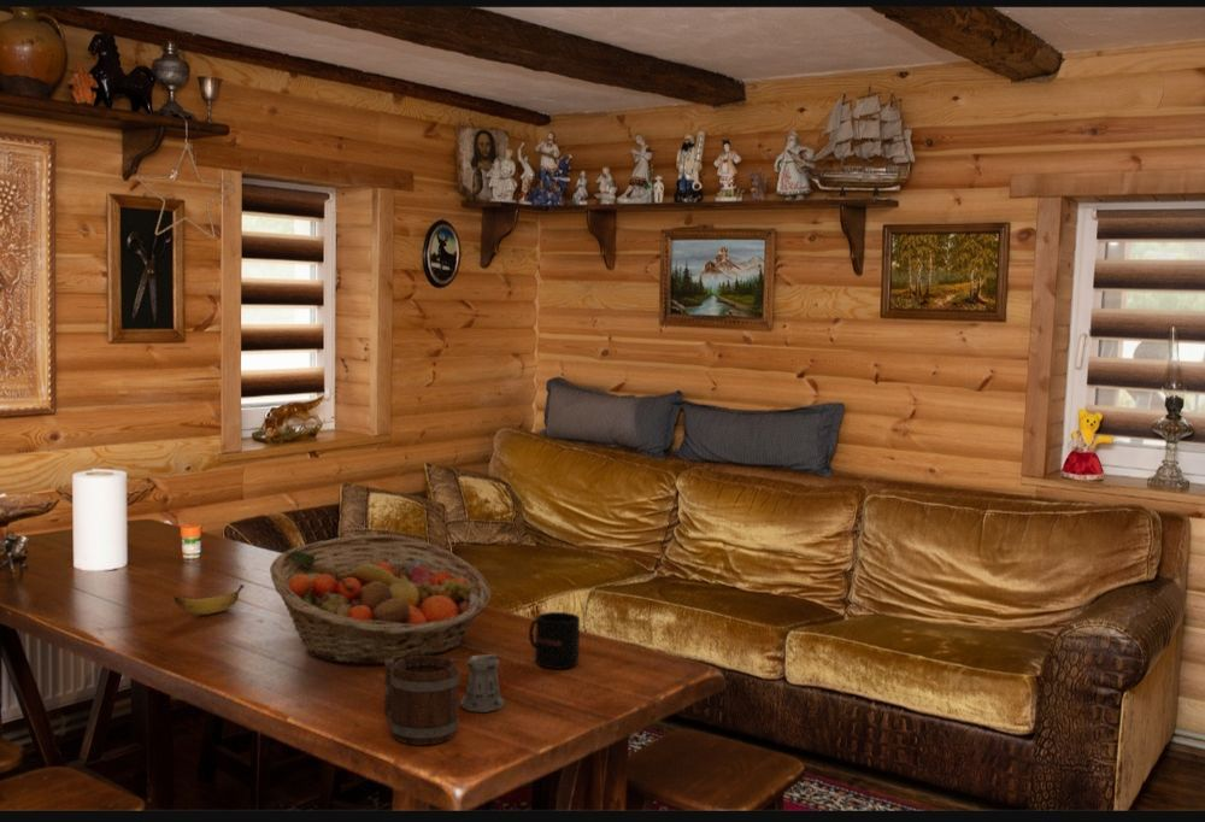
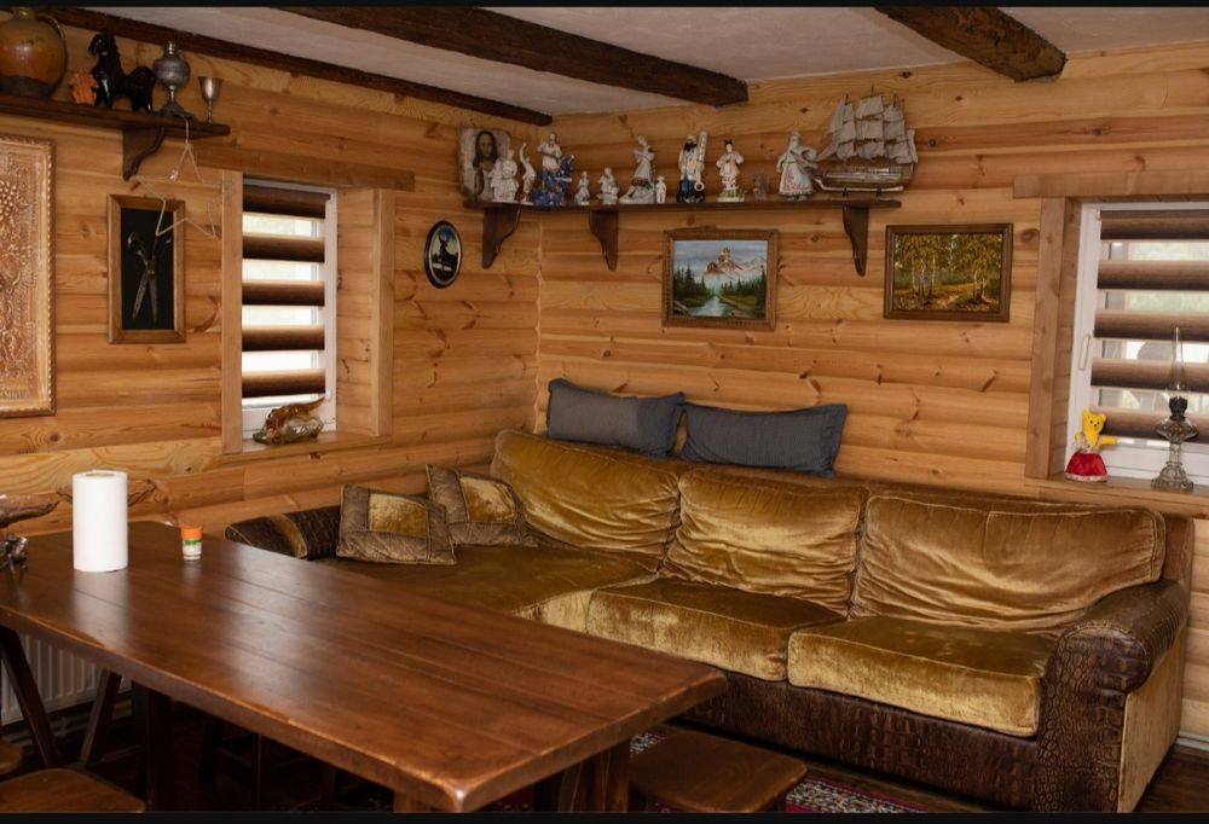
- banana (211, 601)
- pepper shaker (478, 679)
- mug (553, 638)
- mug (417, 697)
- fruit basket (382, 597)
